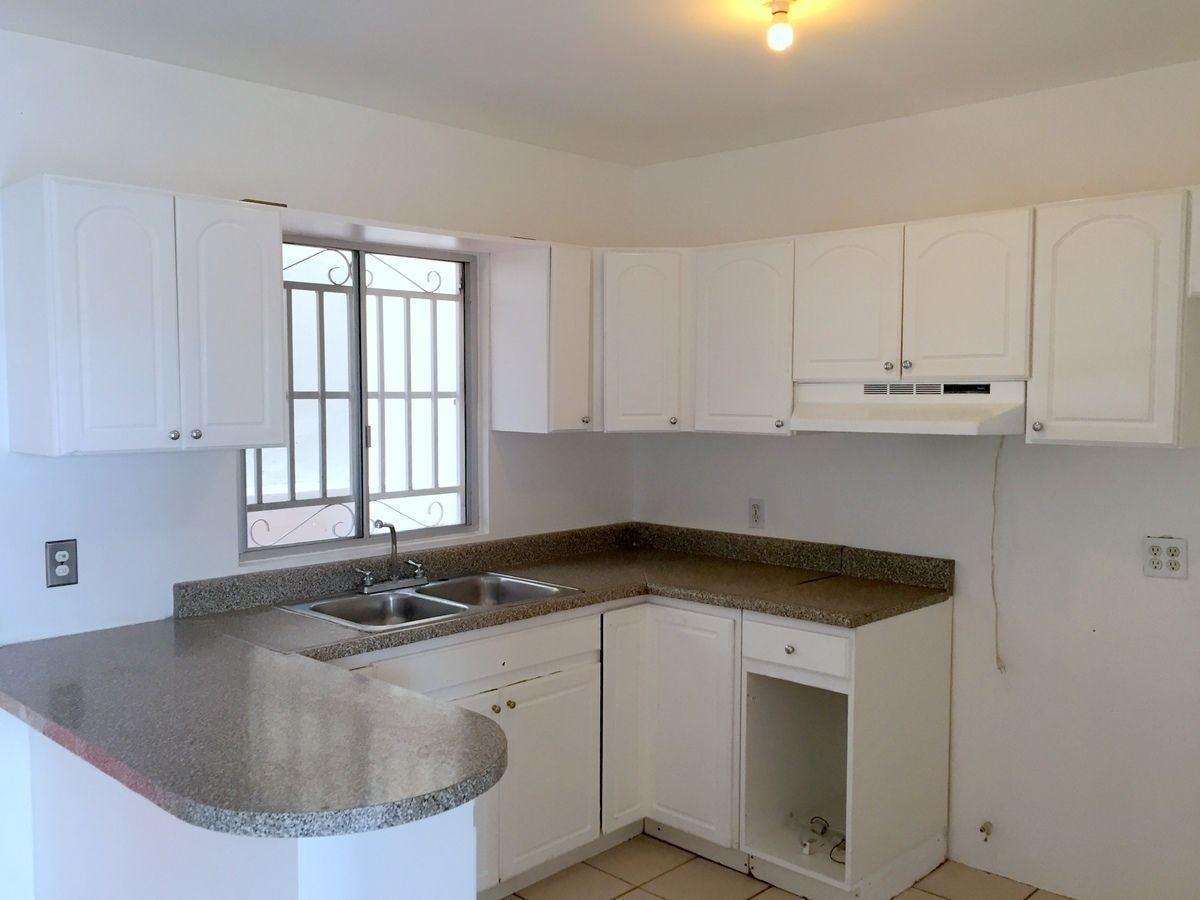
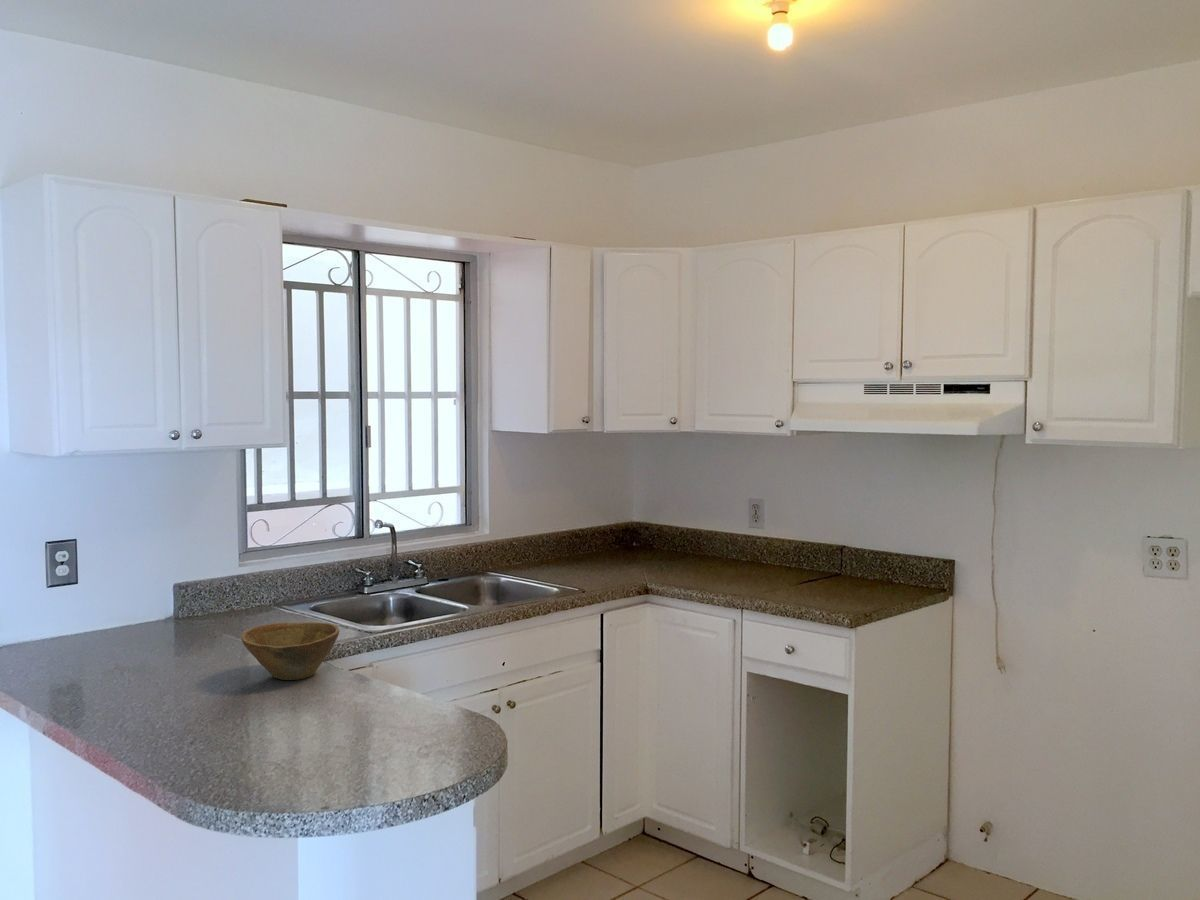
+ bowl (291, 653)
